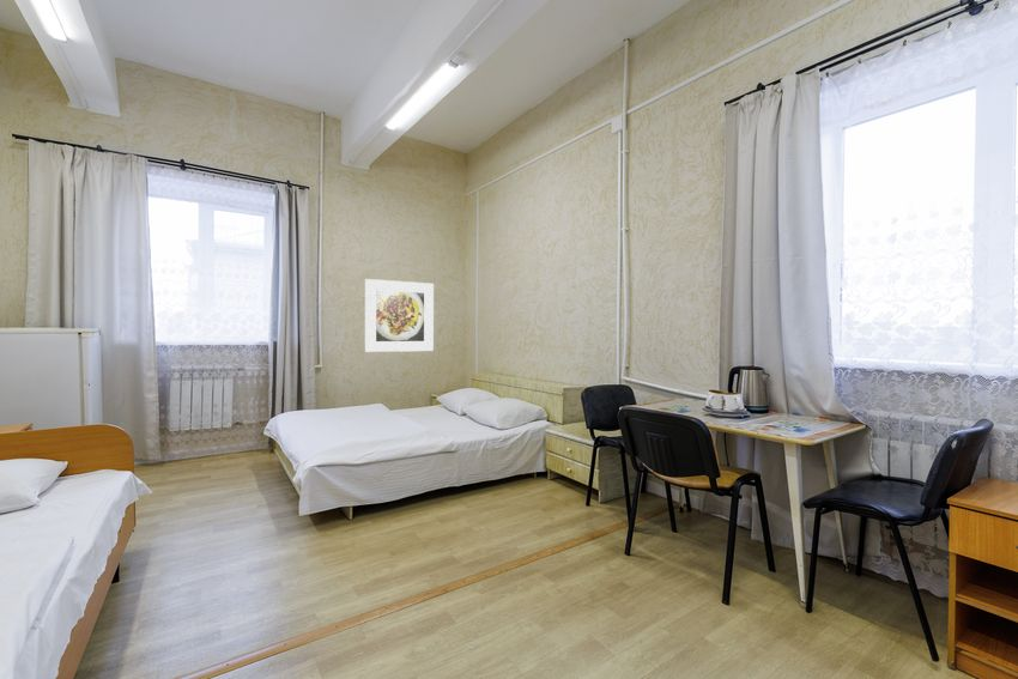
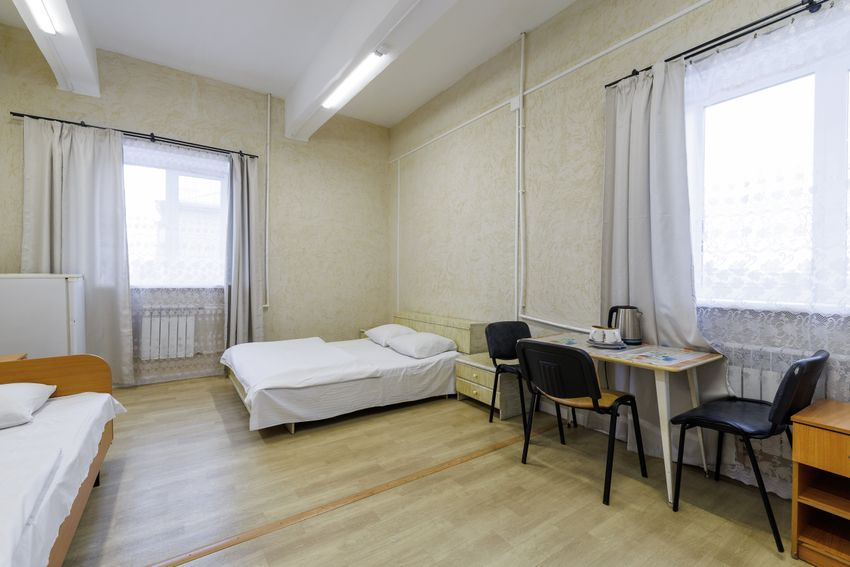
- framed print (400, 316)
